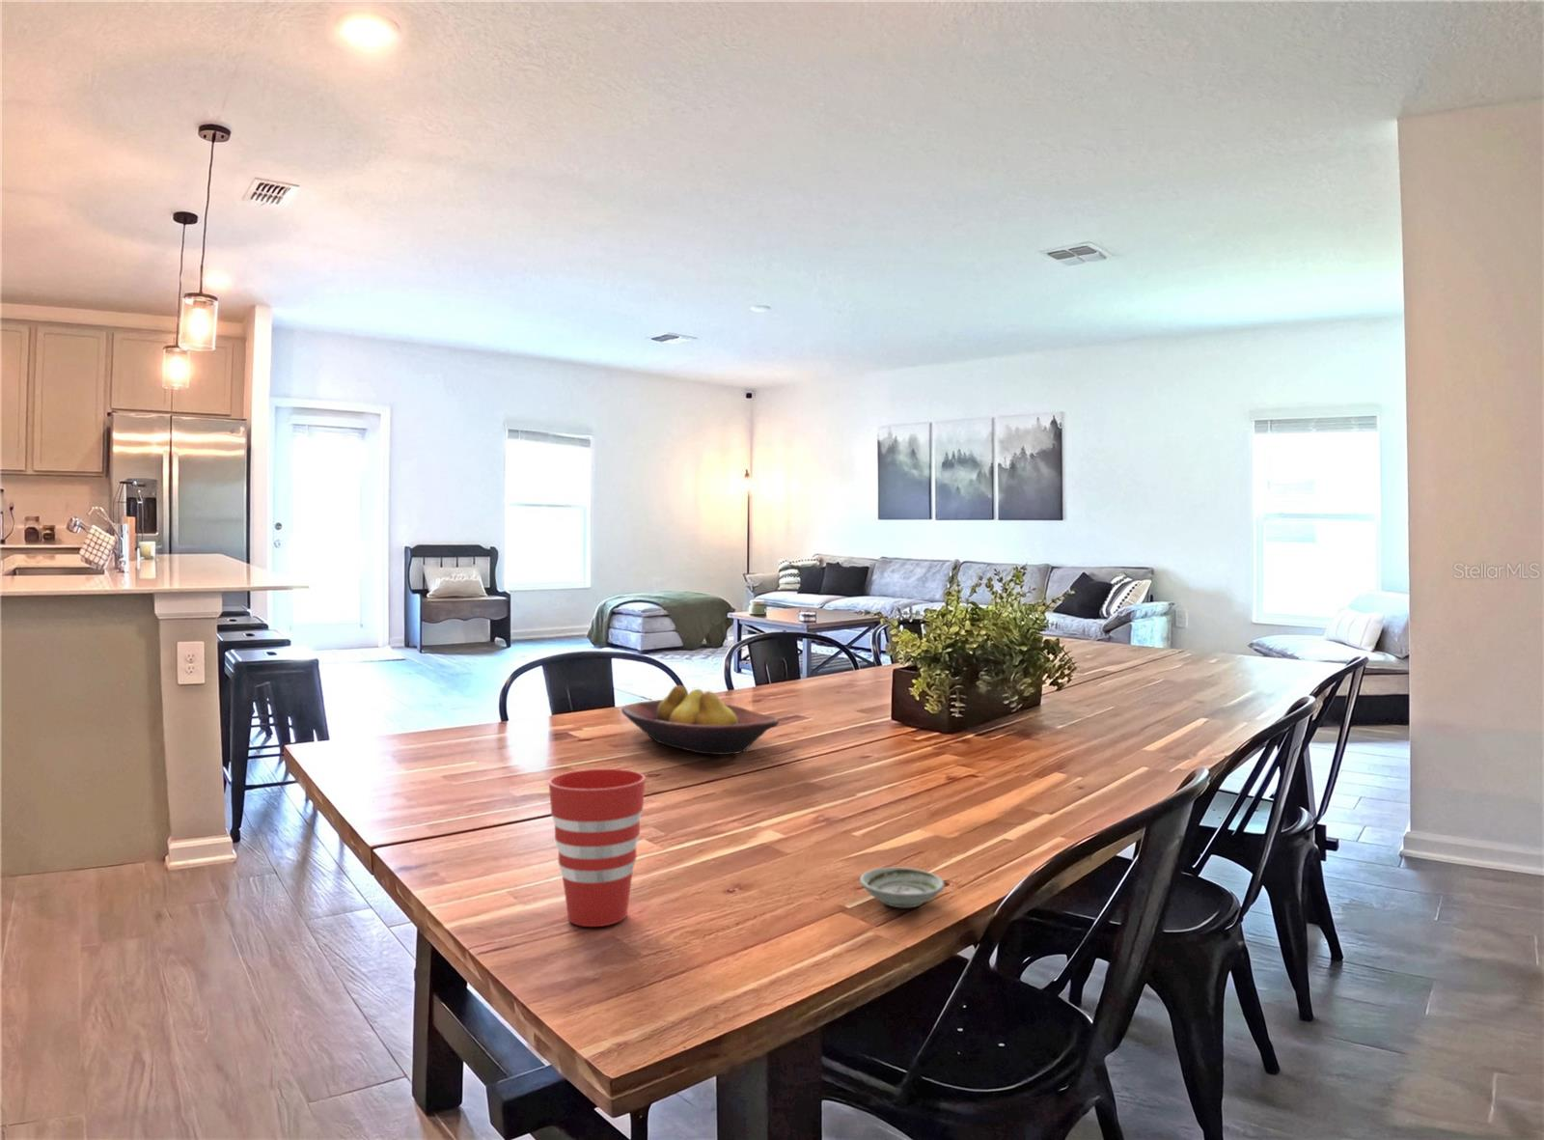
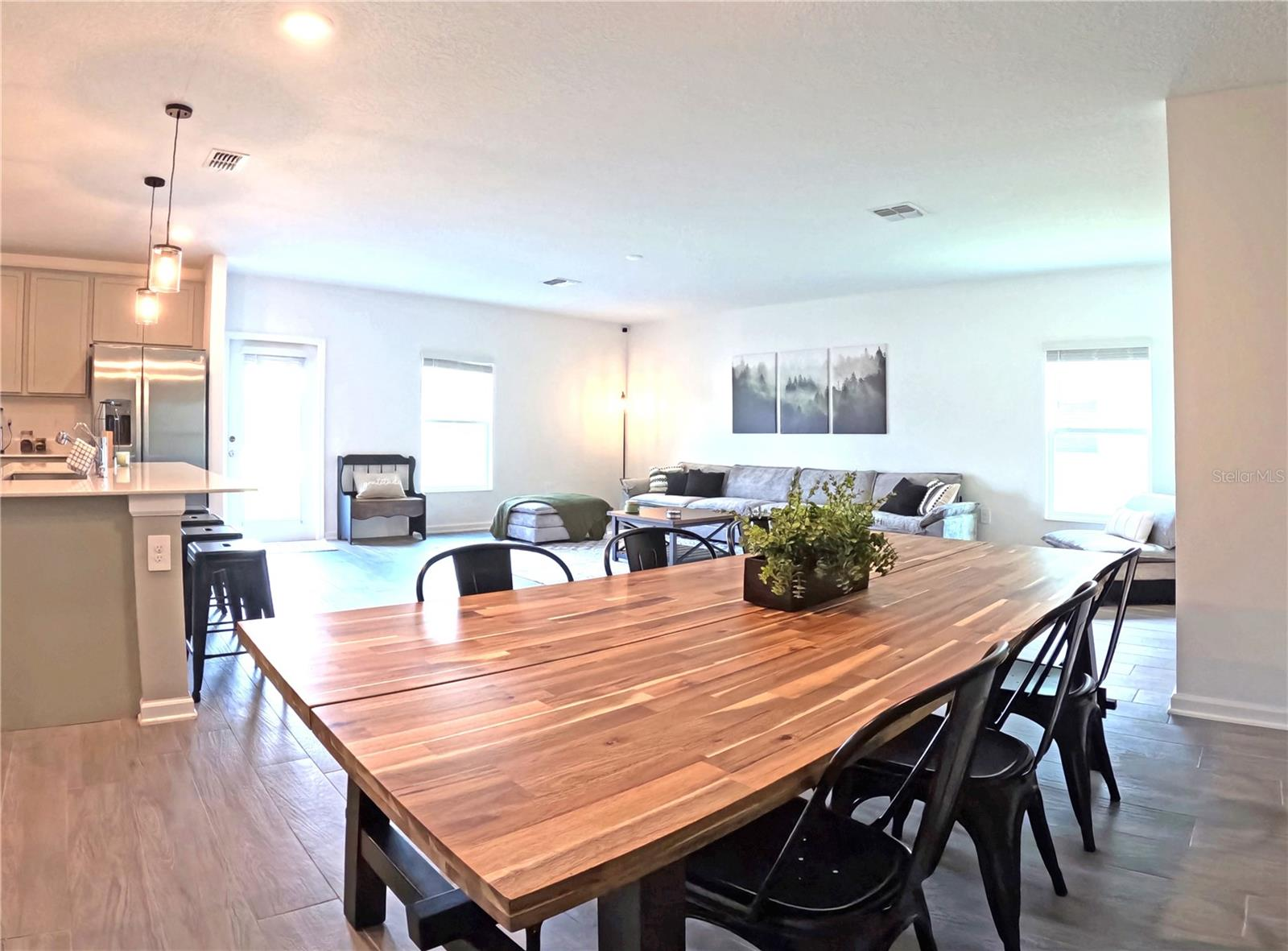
- saucer (901, 889)
- cup (597, 846)
- fruit bowl (696, 716)
